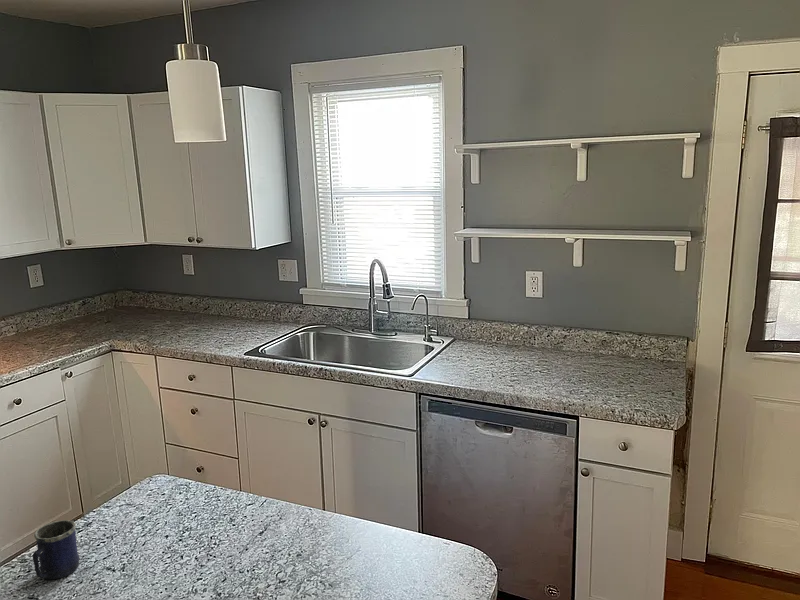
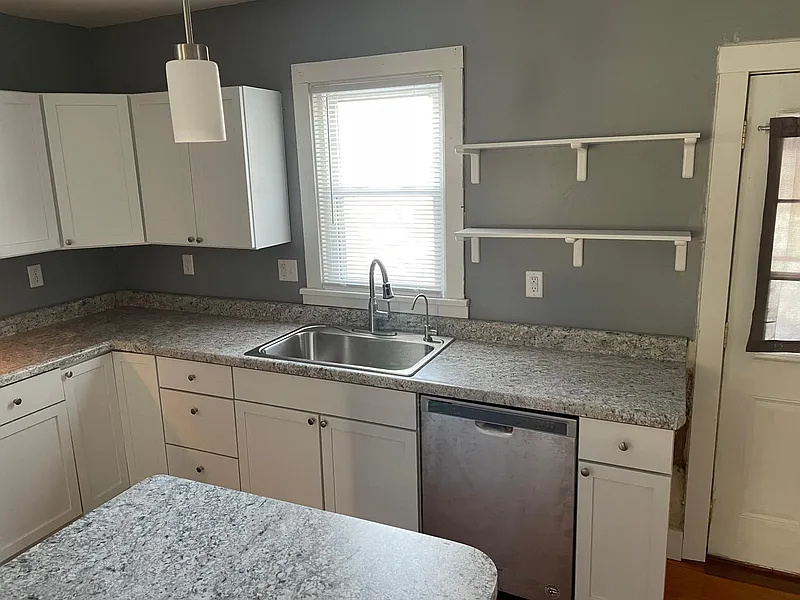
- mug (53, 552)
